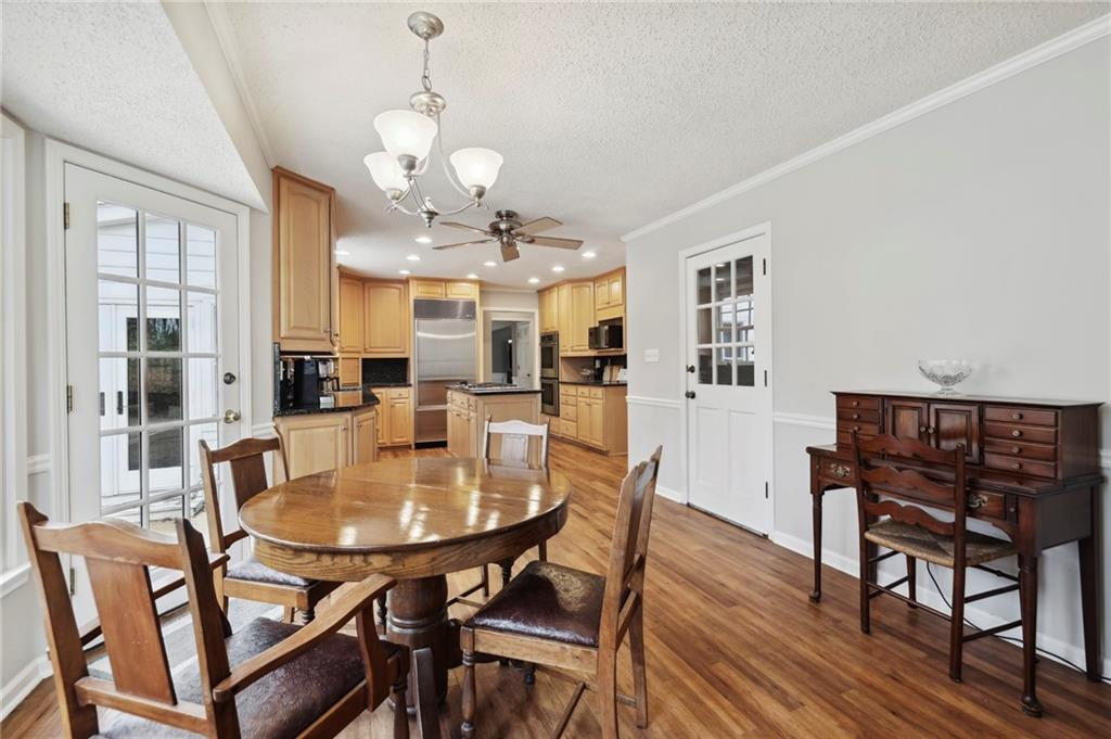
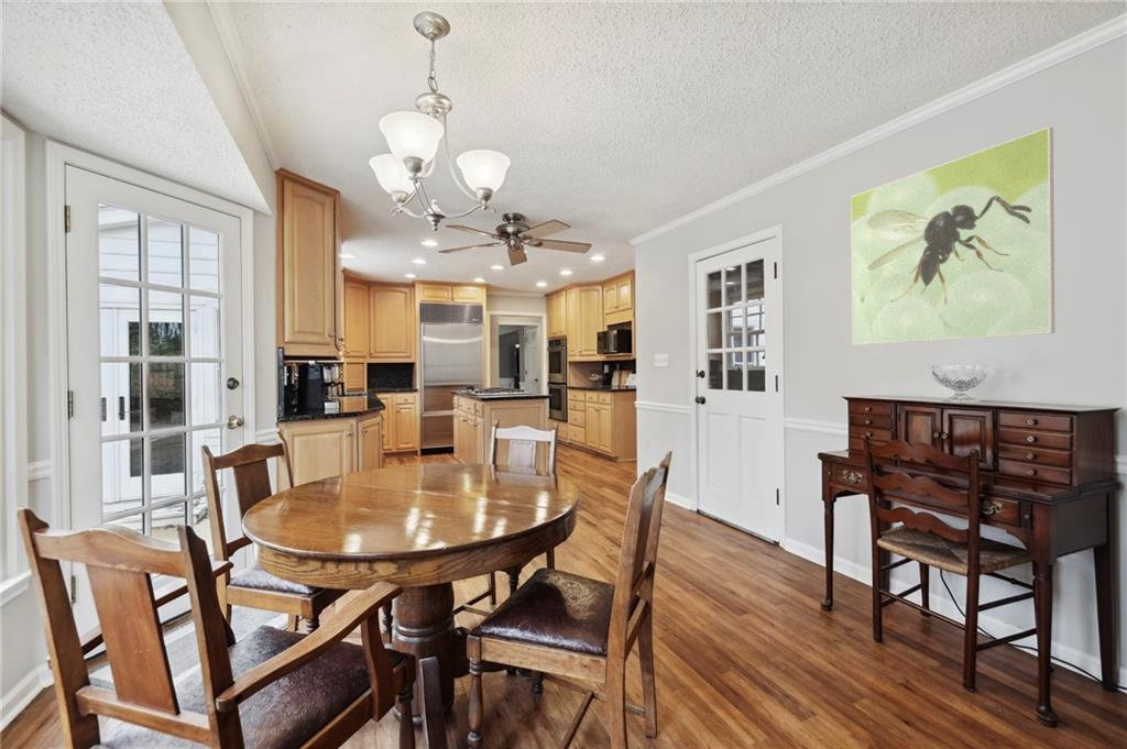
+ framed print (937, 253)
